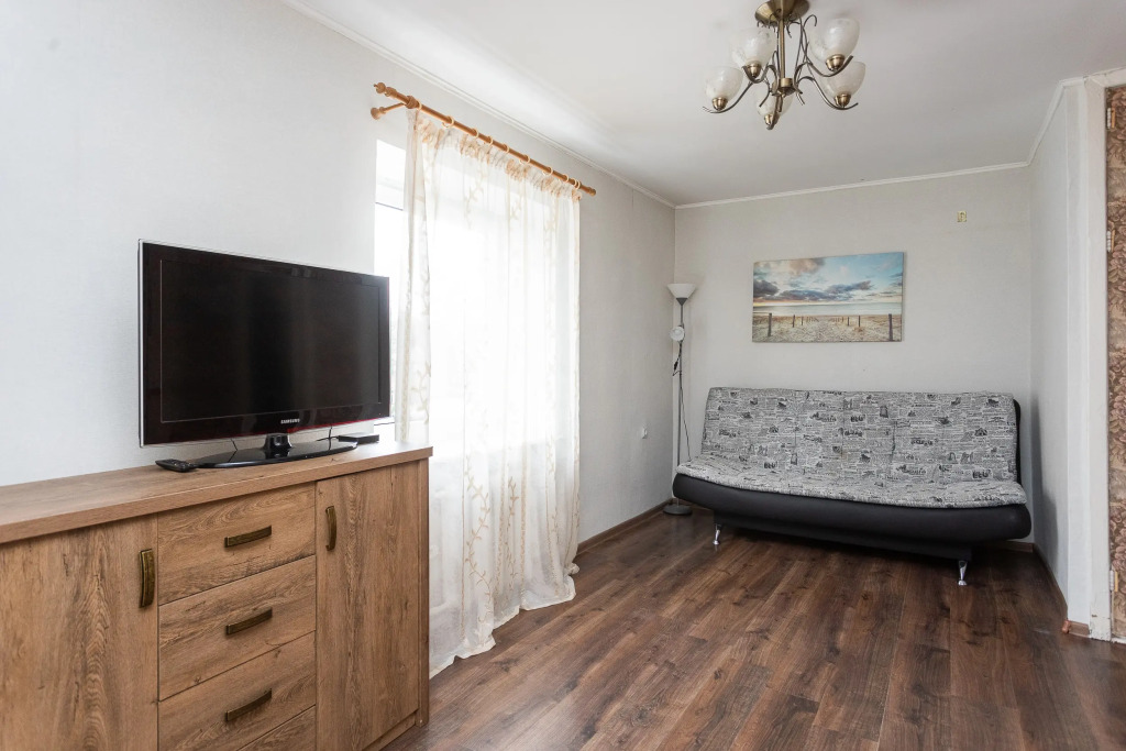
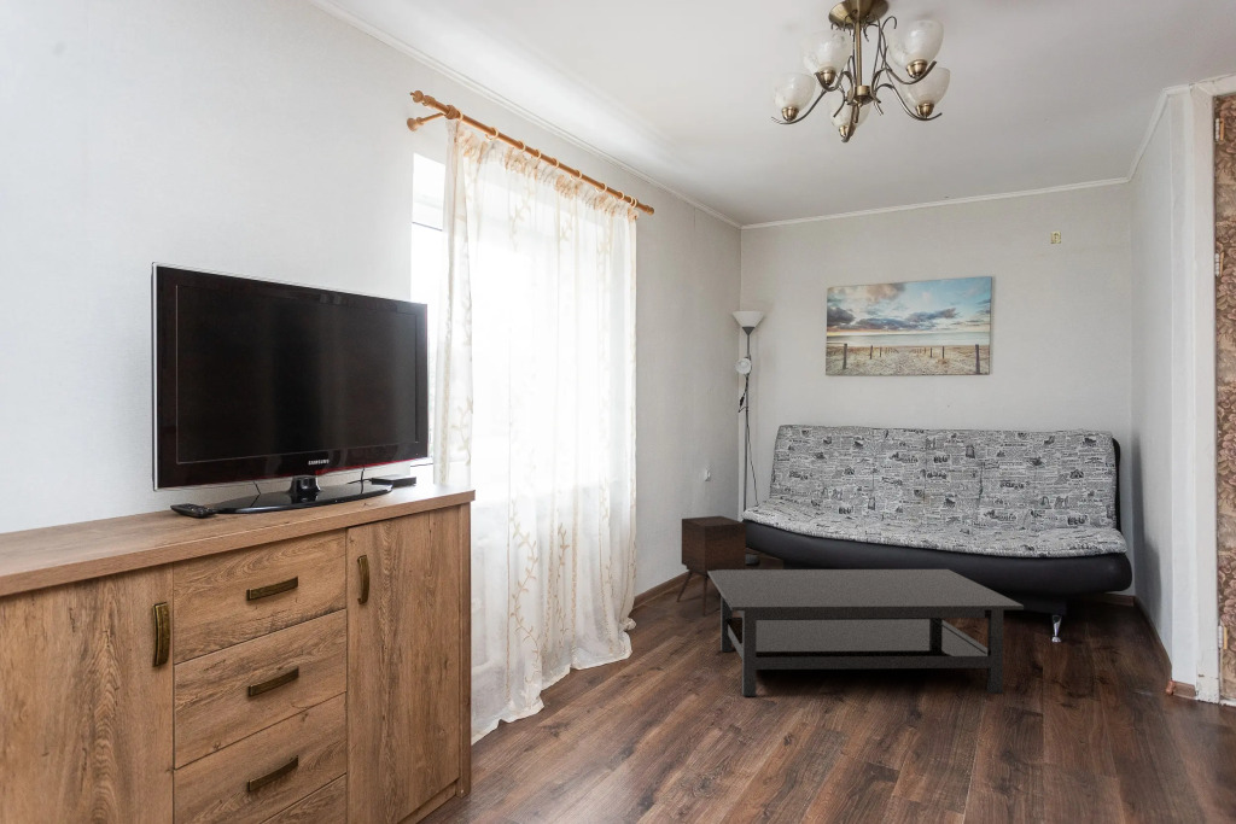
+ side table (711, 562)
+ coffee table (850, 627)
